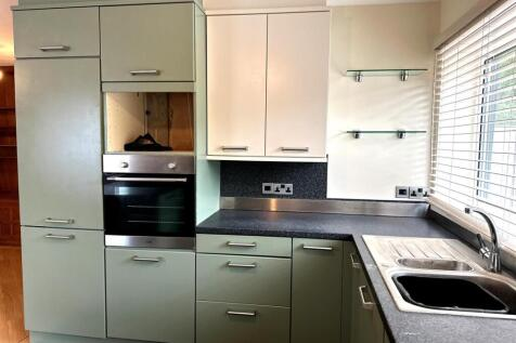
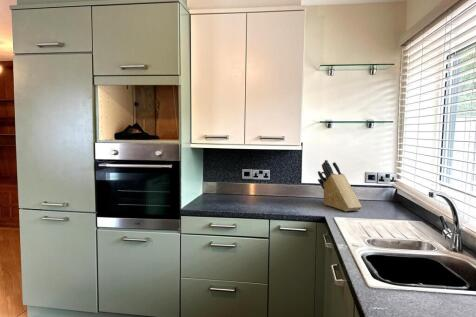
+ knife block (338, 183)
